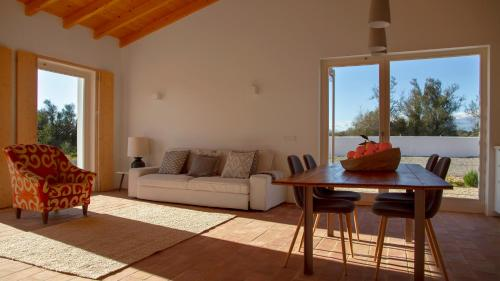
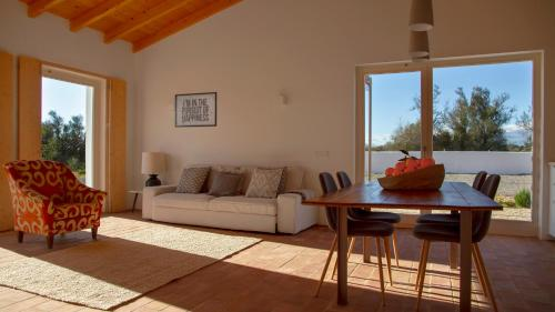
+ mirror (195, 110)
